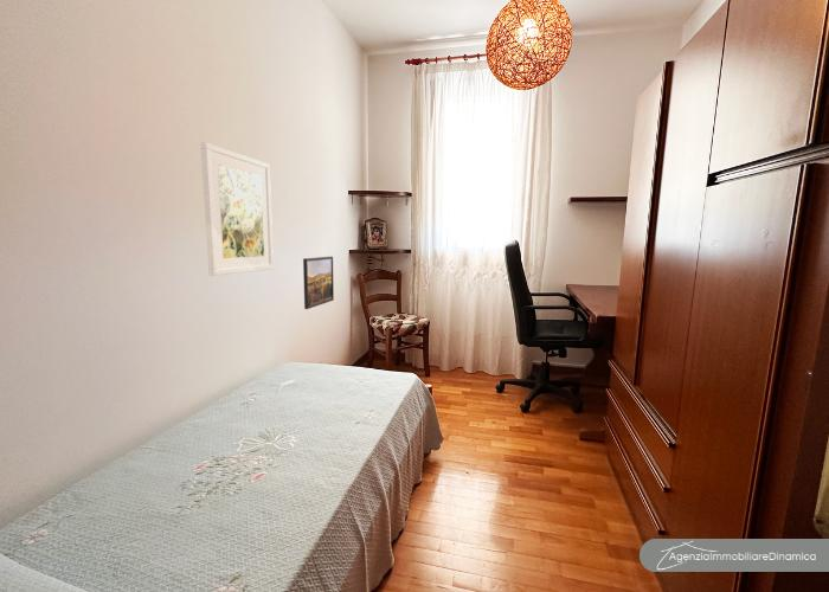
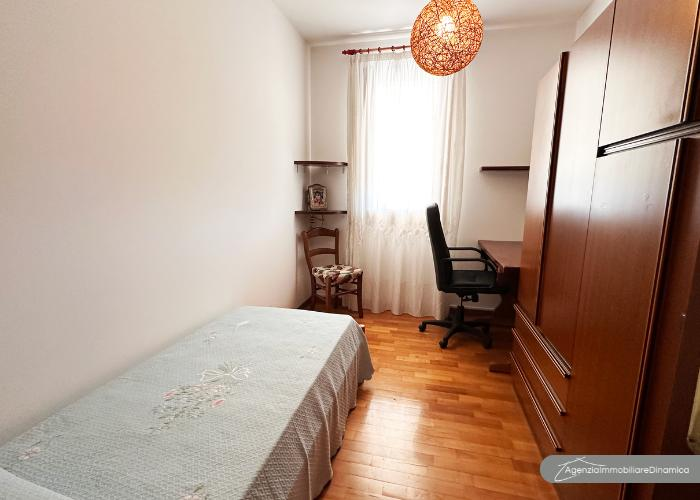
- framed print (319, 281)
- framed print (242, 214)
